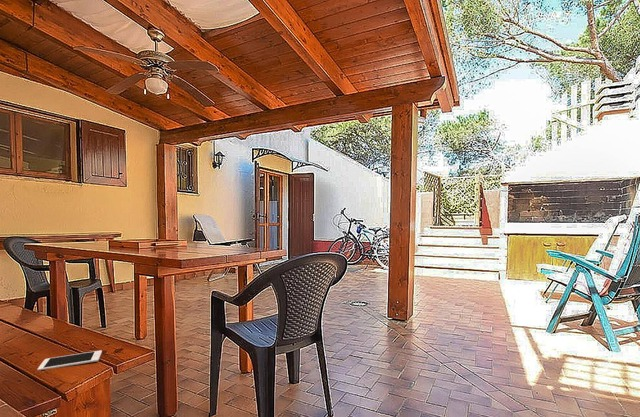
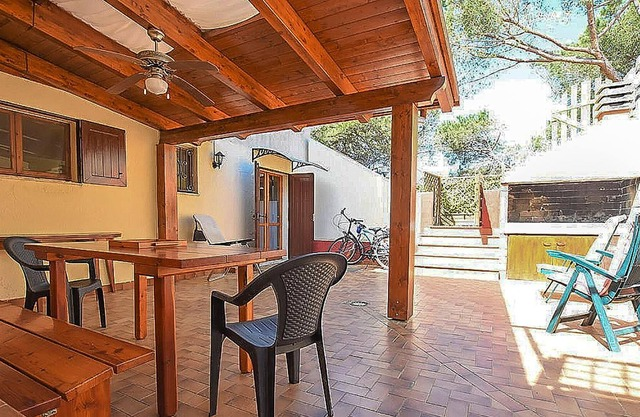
- cell phone (71, 360)
